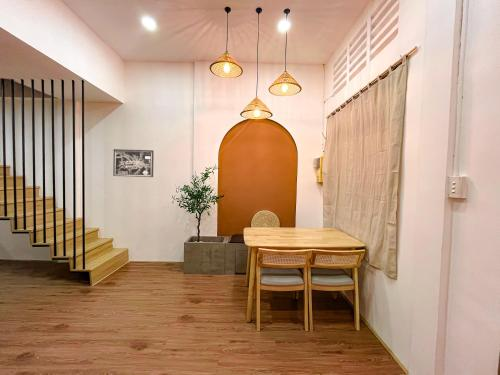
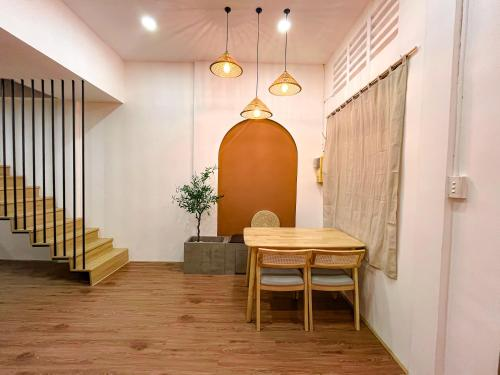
- wall art (133, 163)
